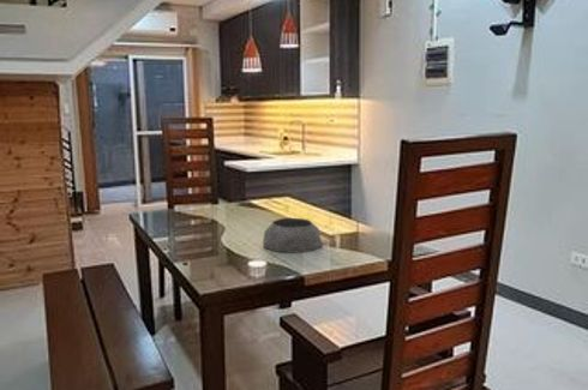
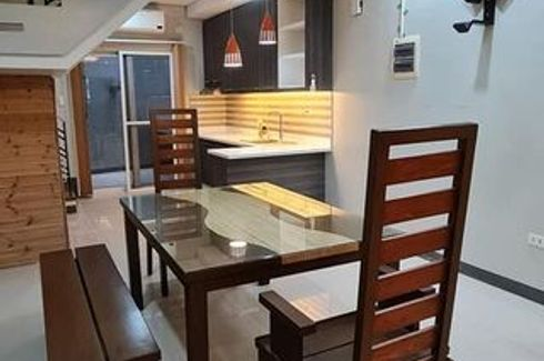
- plant pot (292, 233)
